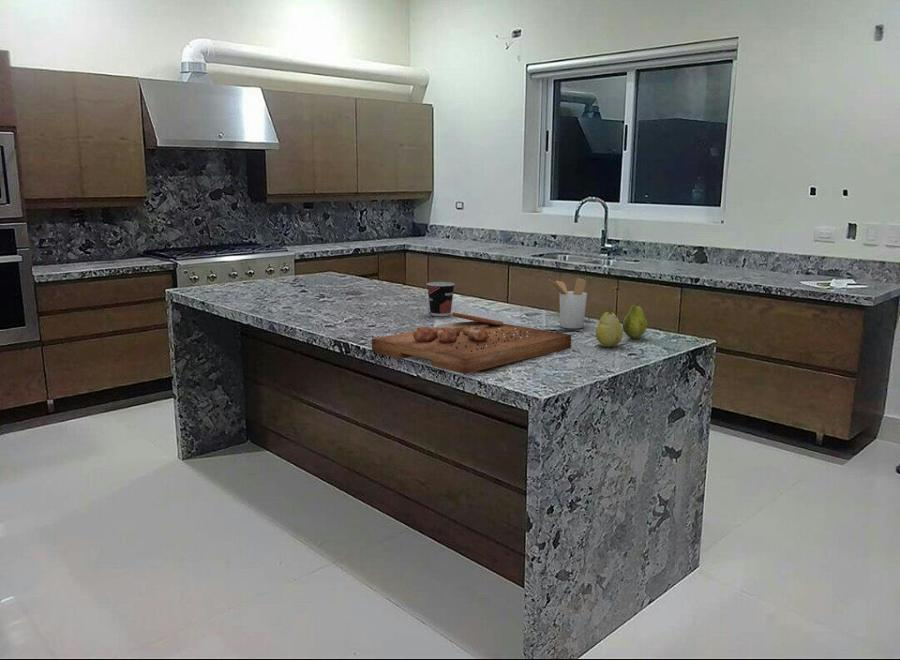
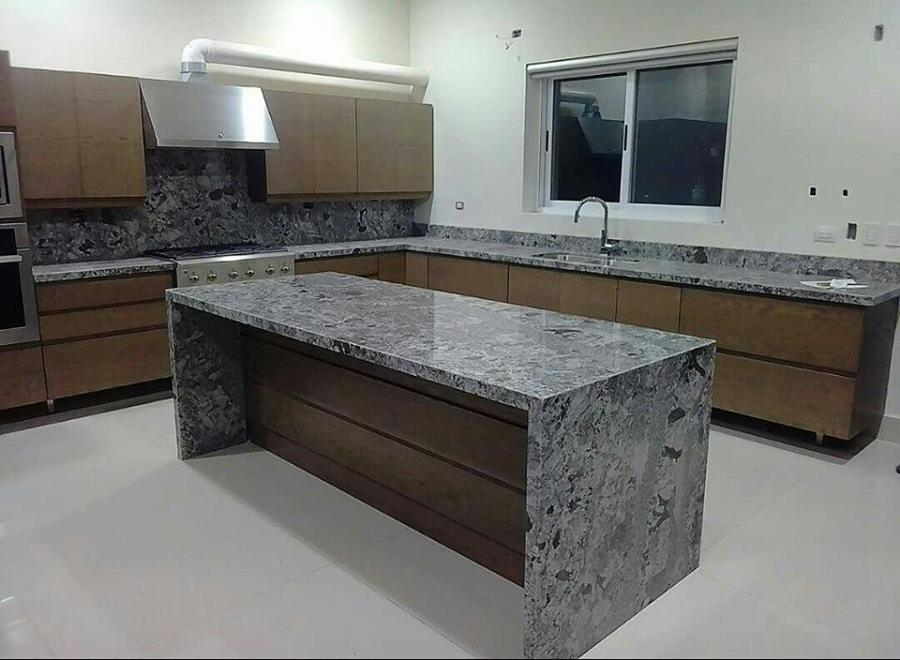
- fruit (635, 321)
- fruit (608, 327)
- cup (440, 299)
- utensil holder (566, 302)
- cutting board (473, 334)
